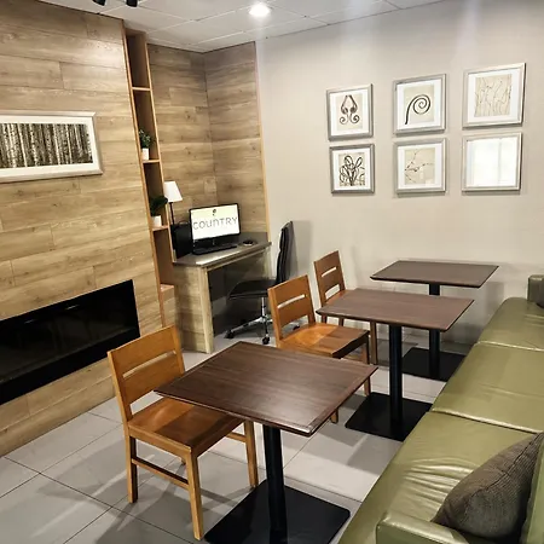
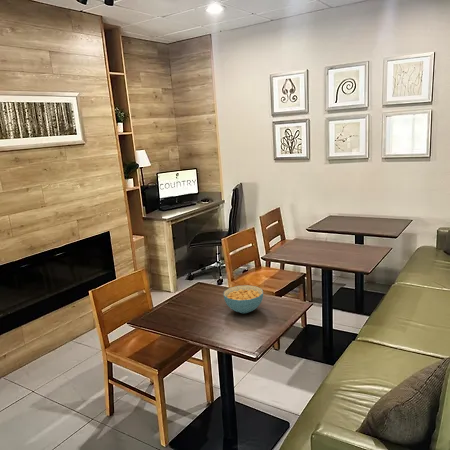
+ cereal bowl (243, 301)
